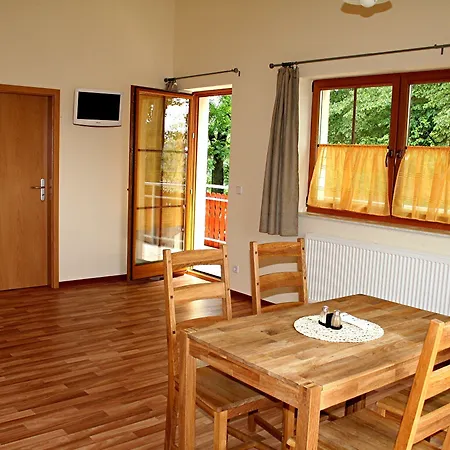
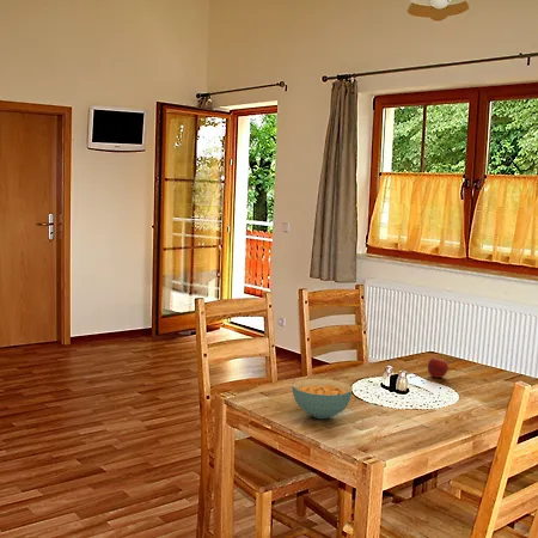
+ cereal bowl (322, 401)
+ fruit (438, 367)
